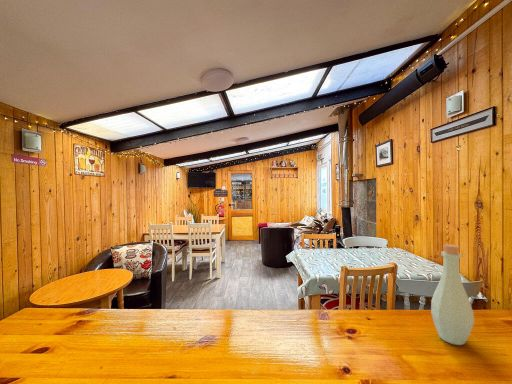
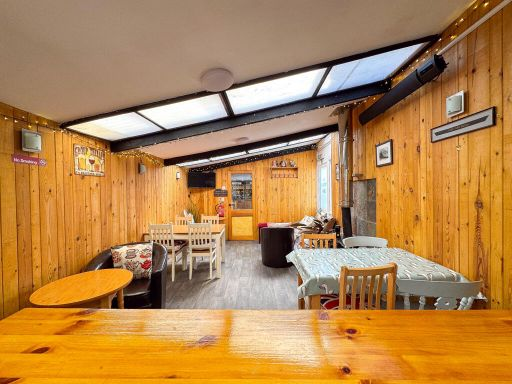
- bottle (451, 292)
